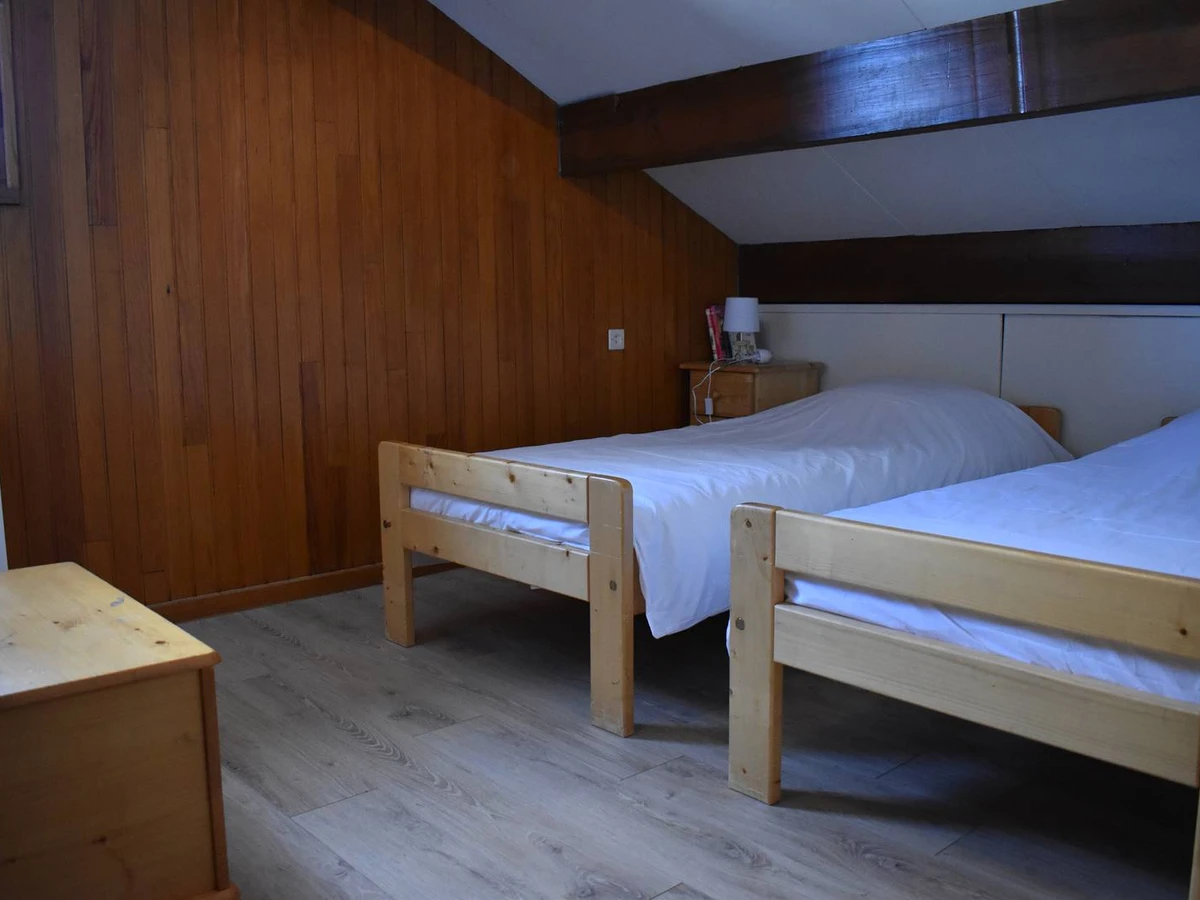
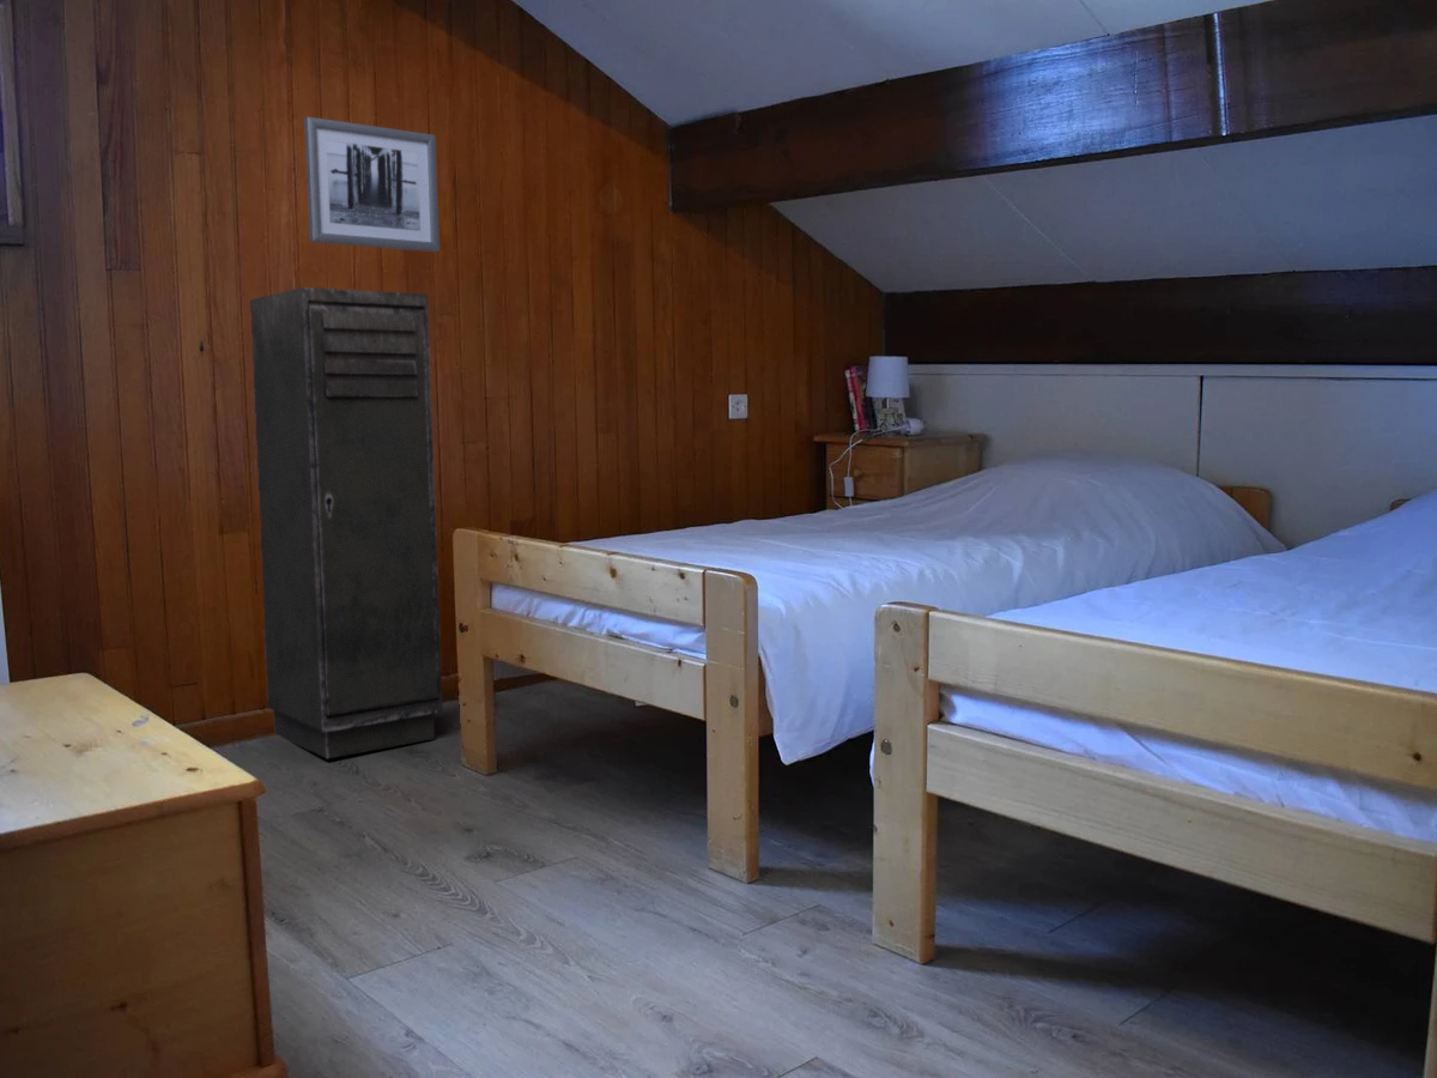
+ storage cabinet (346, 520)
+ wall art (374, 187)
